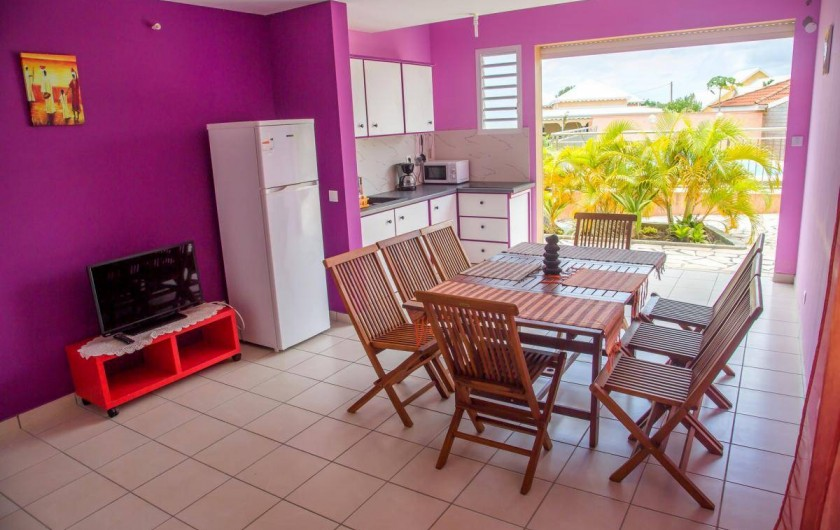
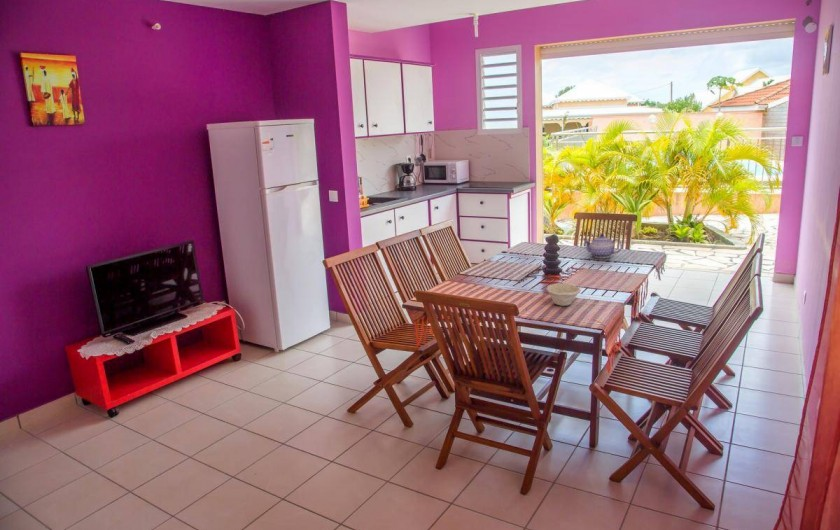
+ teapot (601, 245)
+ bowl (563, 295)
